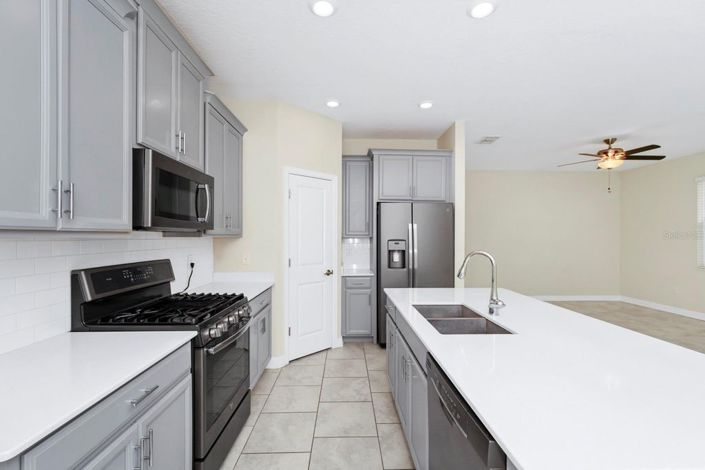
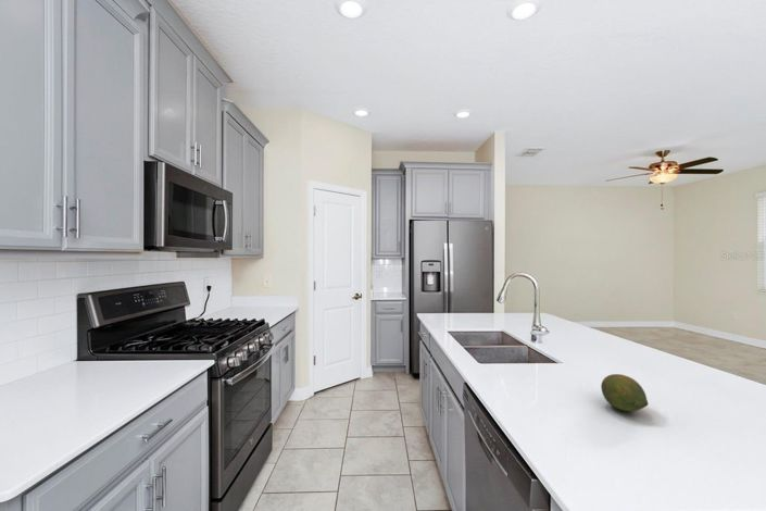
+ fruit (623, 392)
